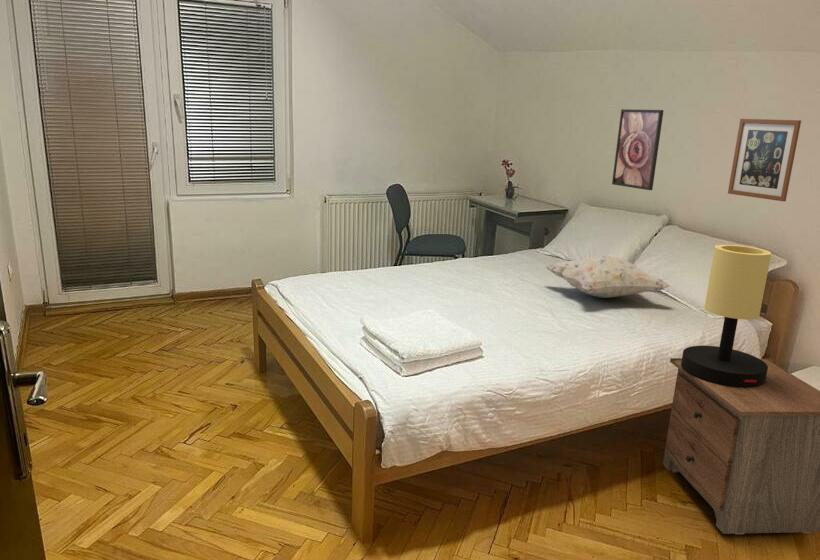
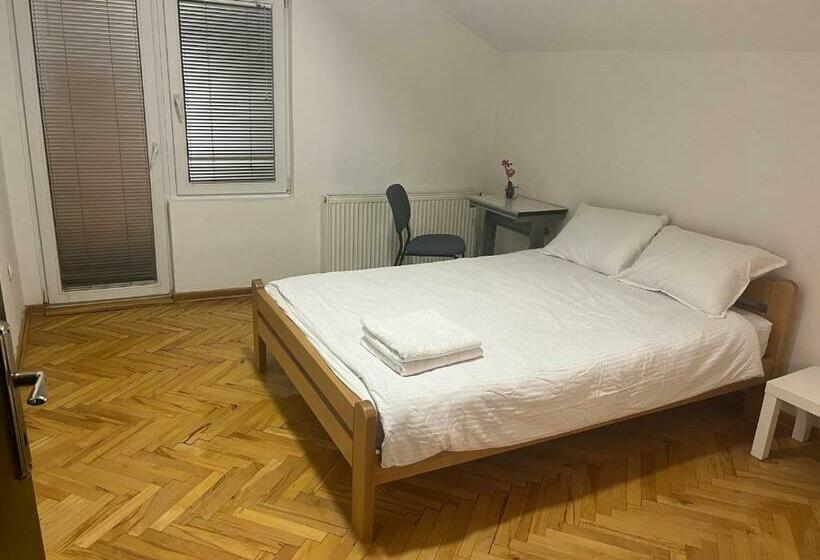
- decorative pillow (605, 276)
- table lamp (732, 311)
- nightstand (742, 441)
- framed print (636, 149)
- wall art (762, 159)
